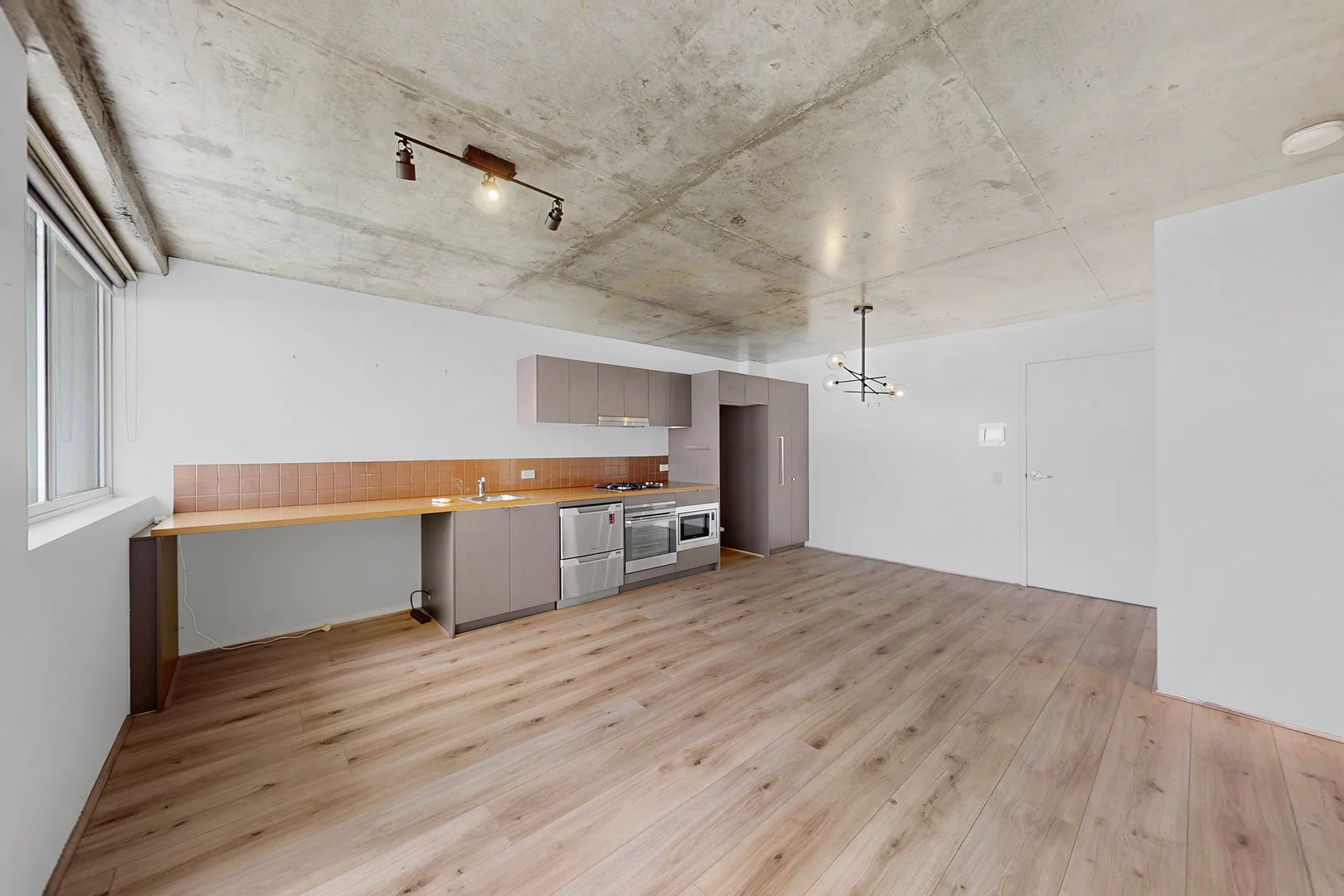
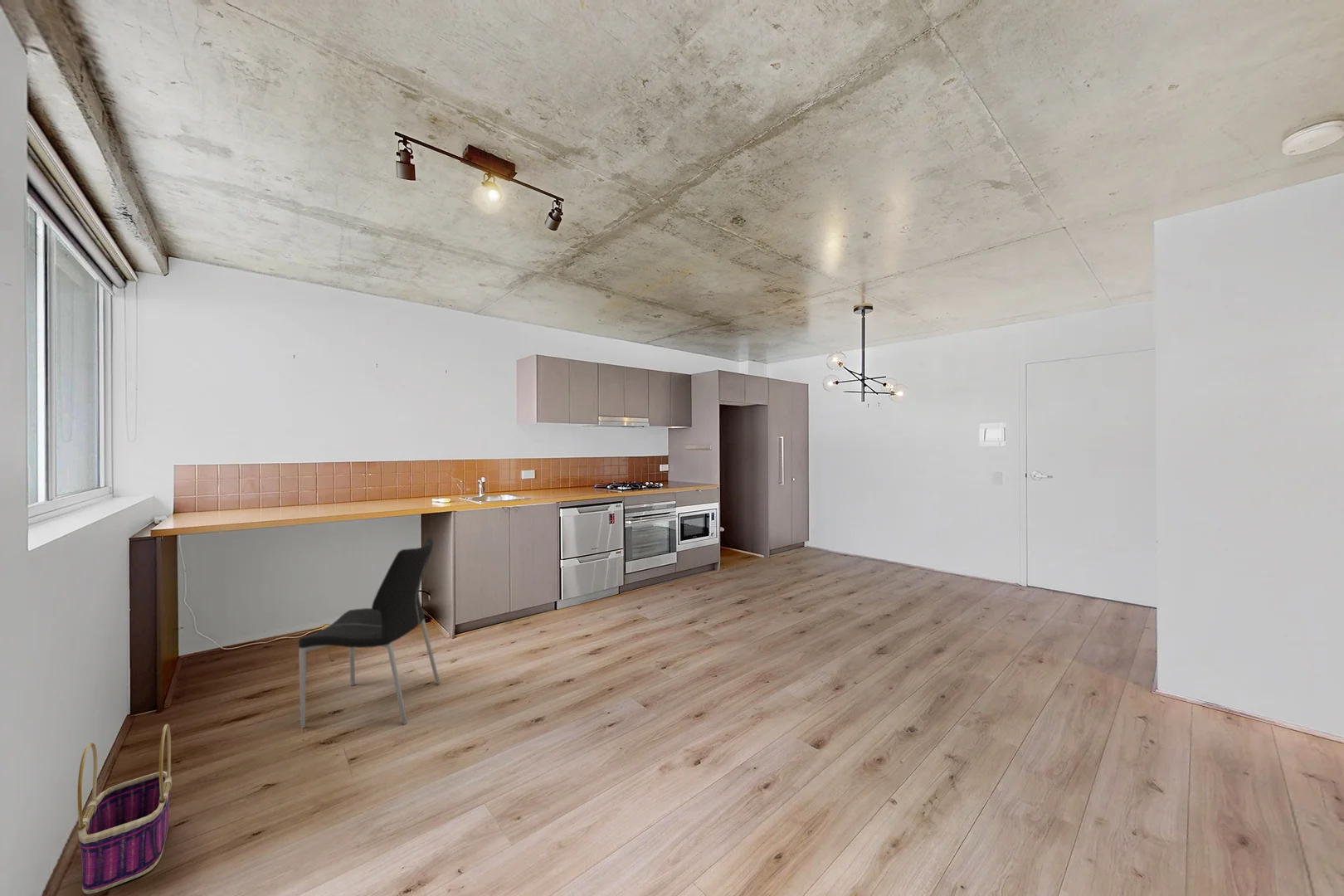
+ basket (128, 795)
+ chair (375, 623)
